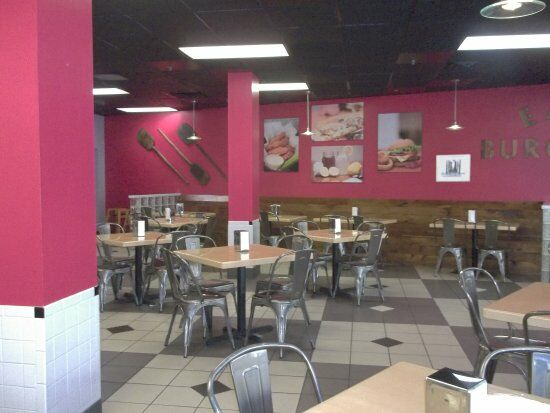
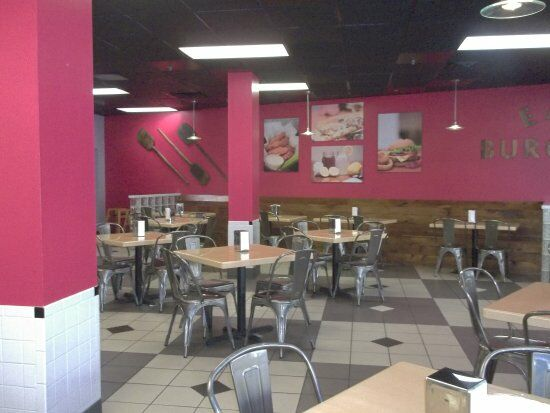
- wall art (453, 168)
